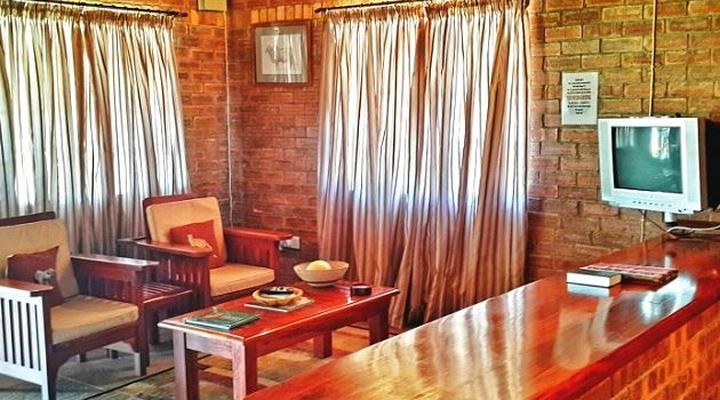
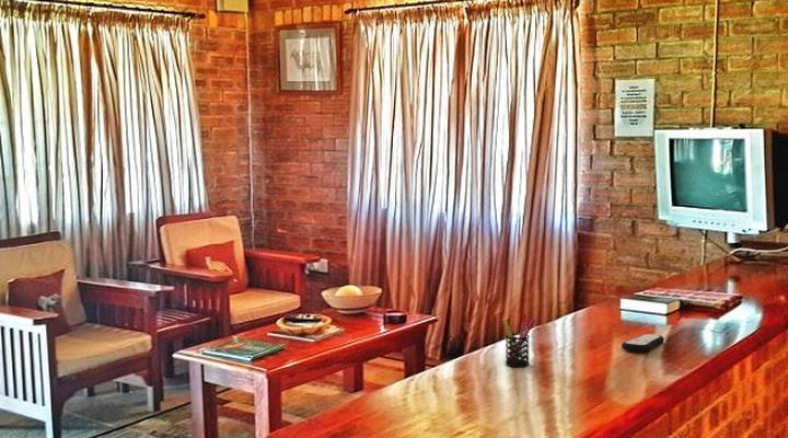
+ pen holder (515, 338)
+ remote control (644, 342)
